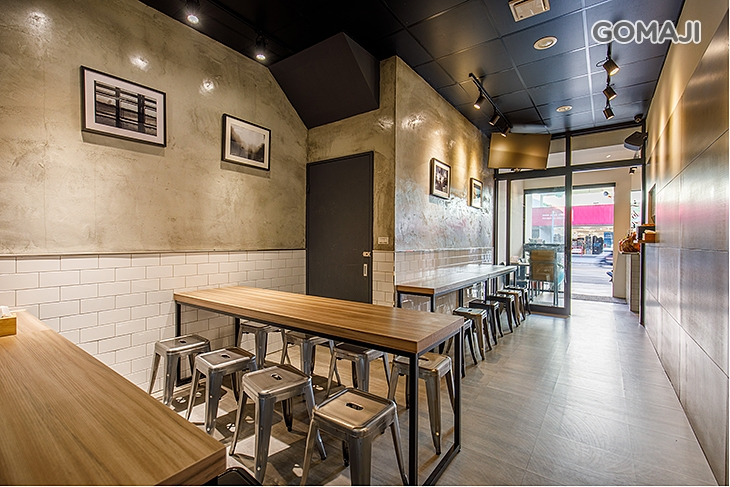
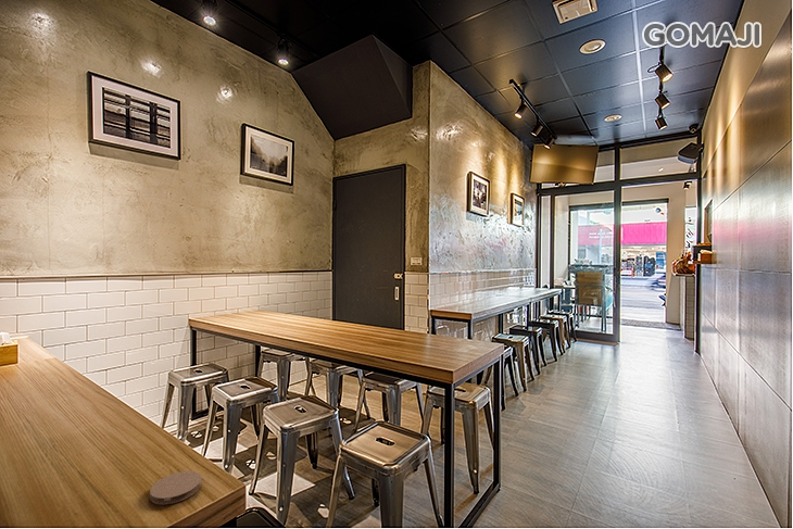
+ coaster (176, 487)
